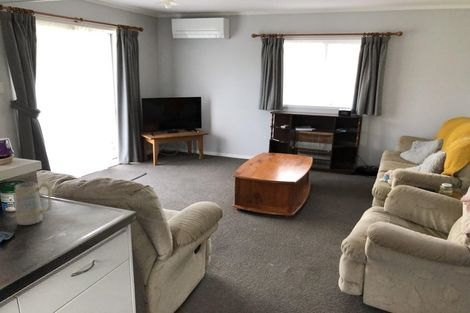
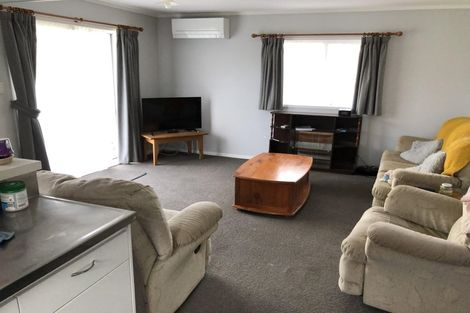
- mug (33, 202)
